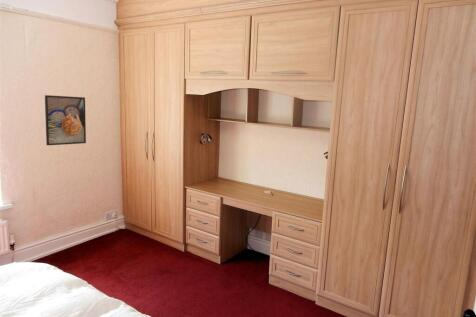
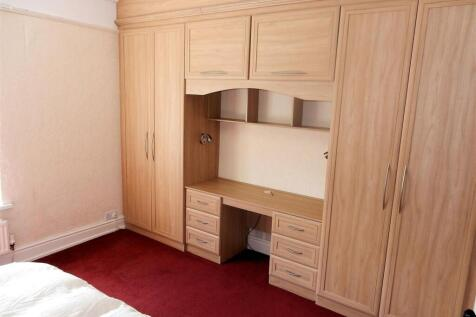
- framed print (66, 120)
